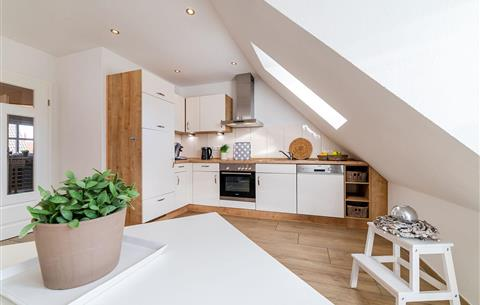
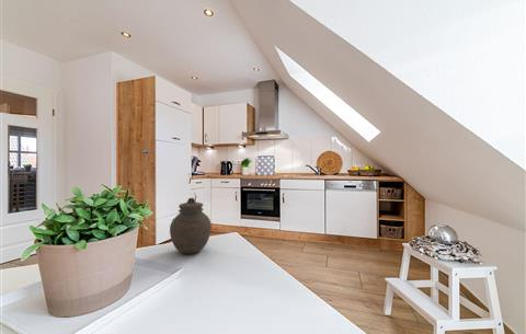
+ jar (191, 223)
